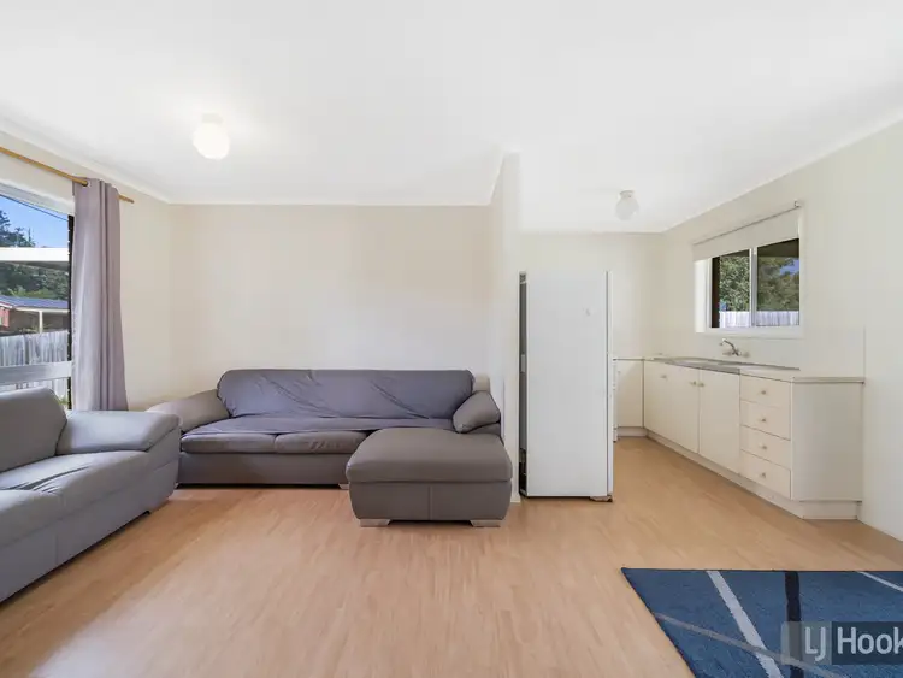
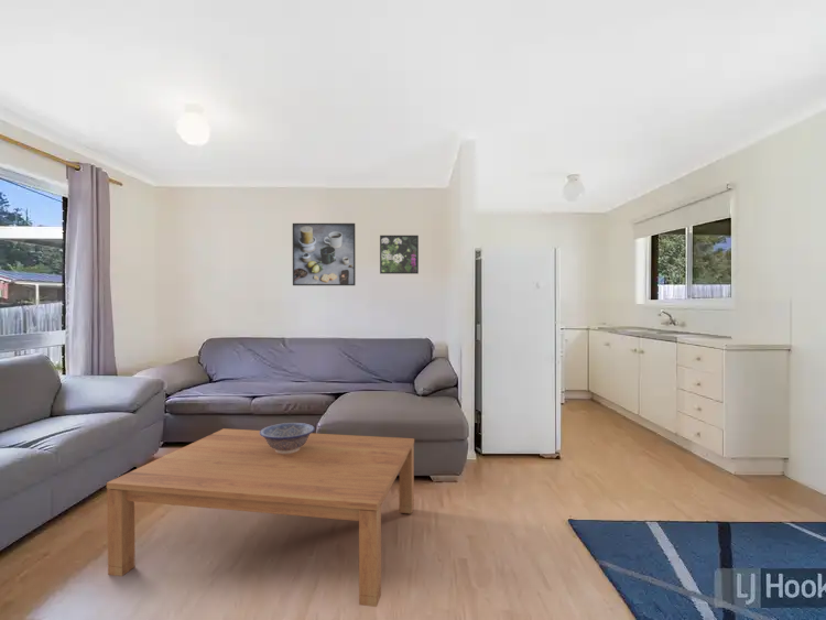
+ decorative bowl (287, 439)
+ coffee table (282, 497)
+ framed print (399, 254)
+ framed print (324, 254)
